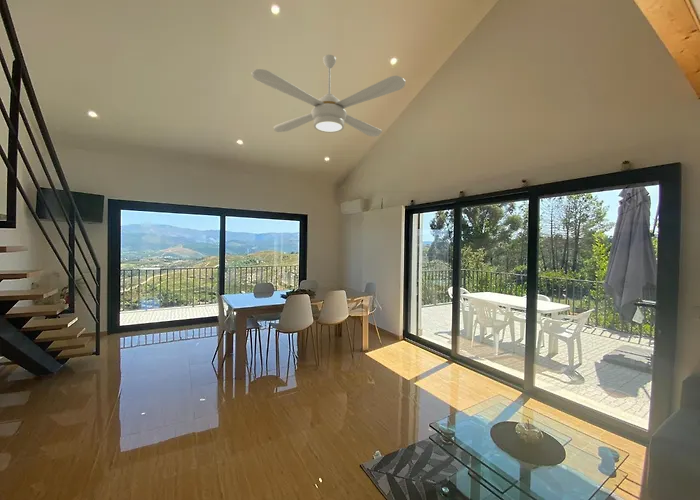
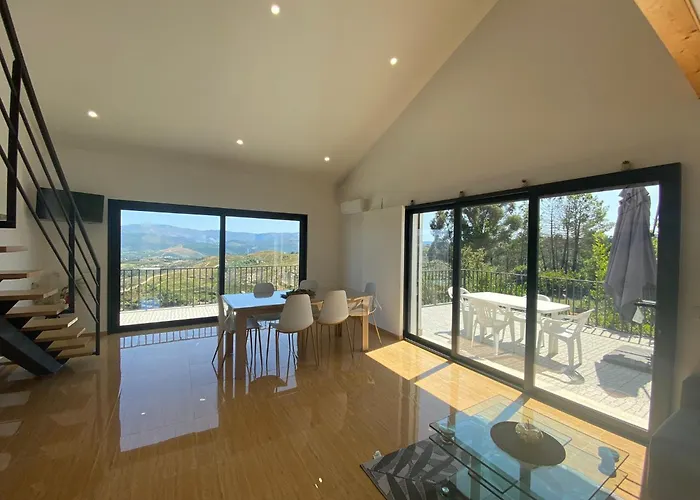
- ceiling fan (329, 92)
